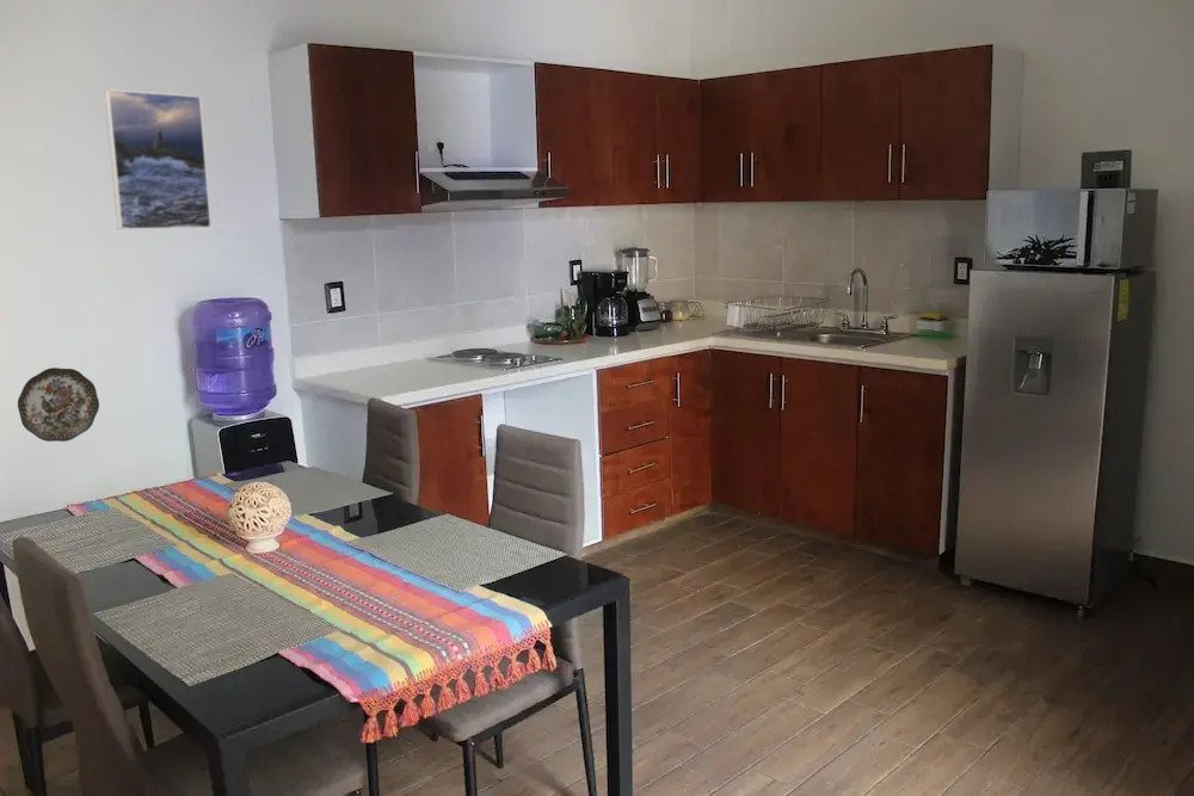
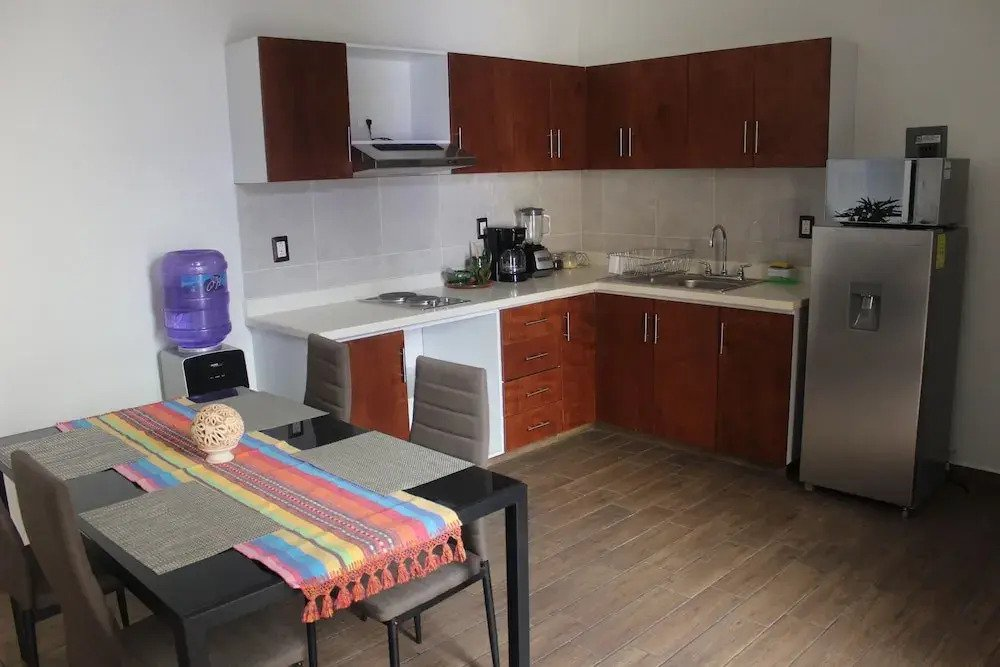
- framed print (159, 161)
- decorative plate (57, 403)
